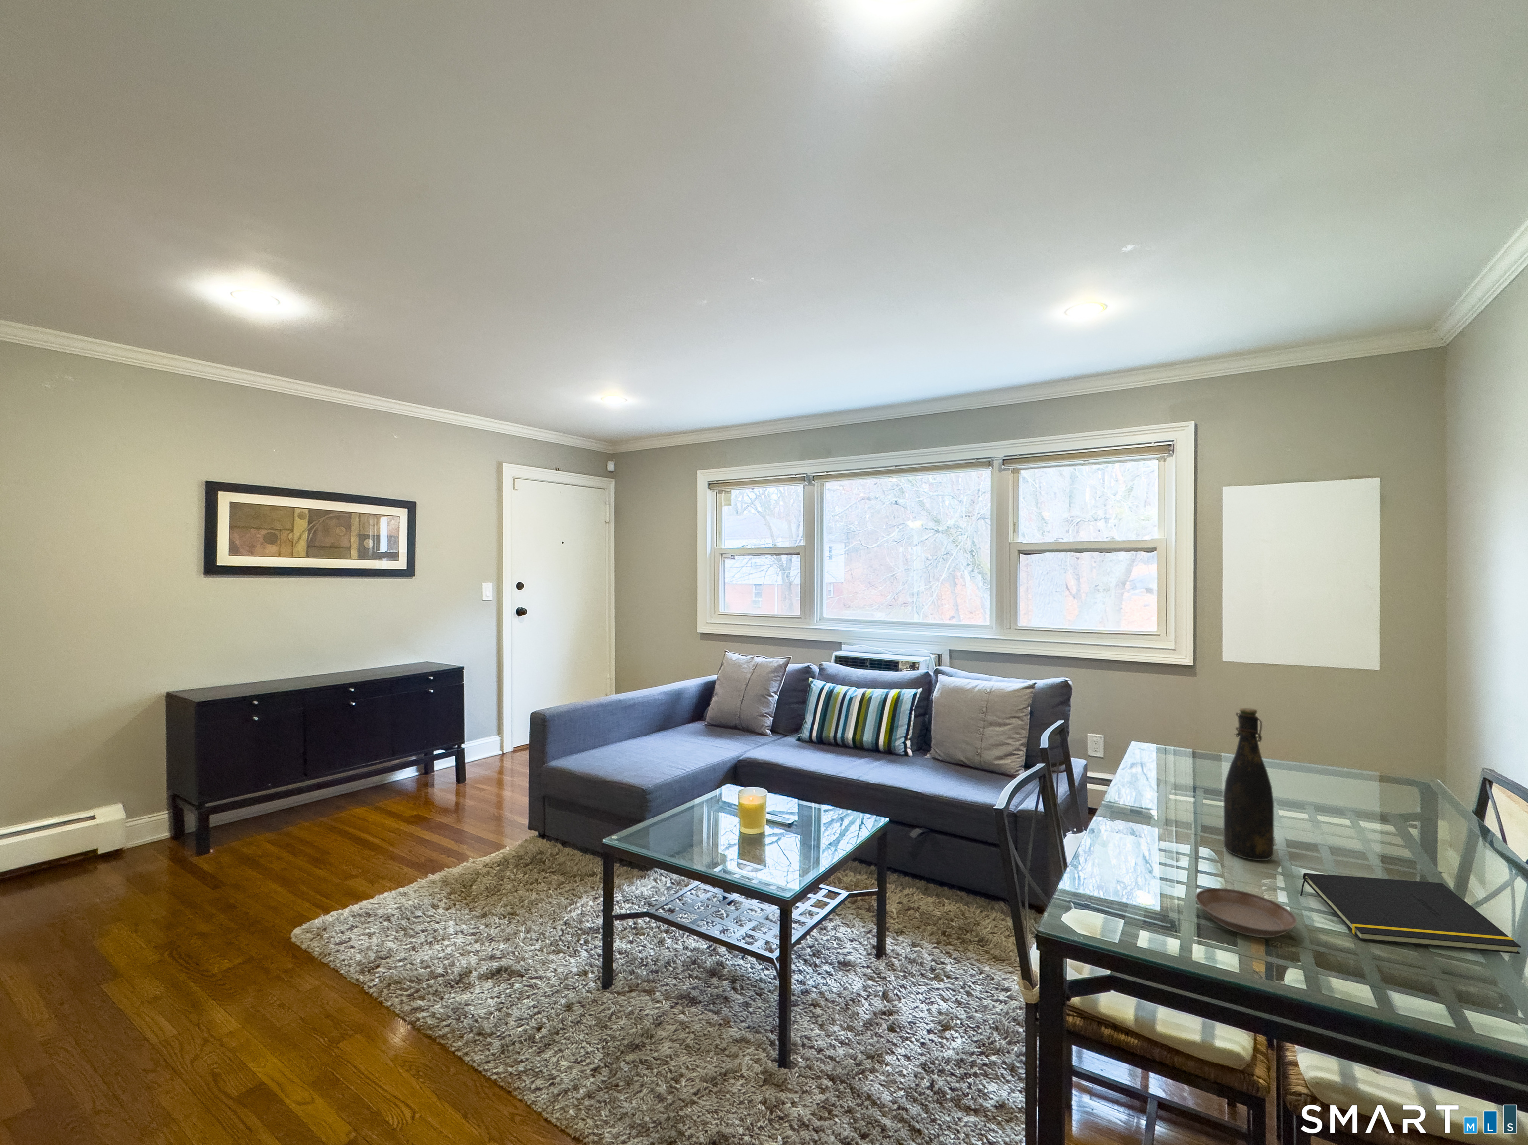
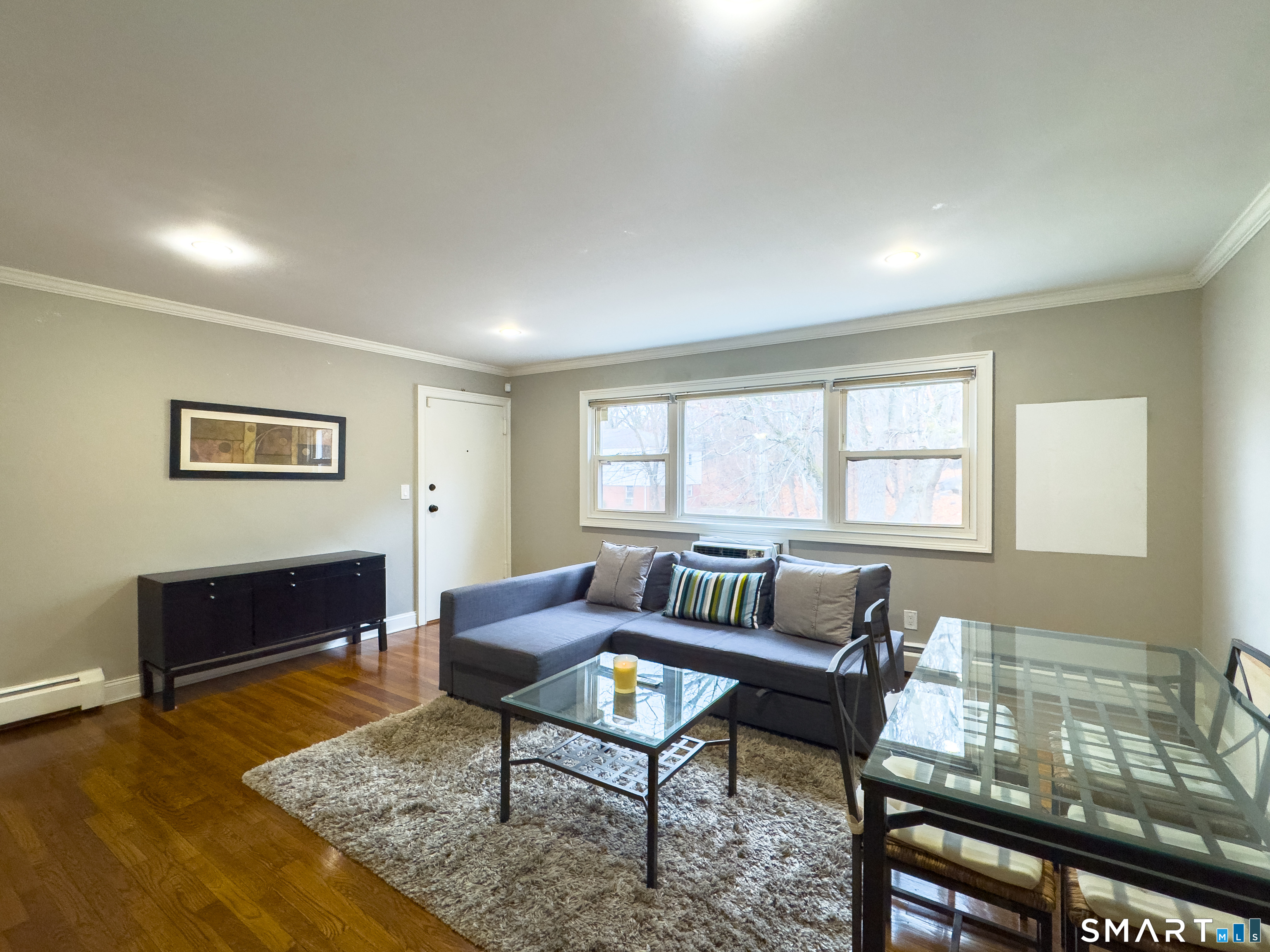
- bottle (1248, 781)
- notepad (1403, 909)
- saucer (1244, 914)
